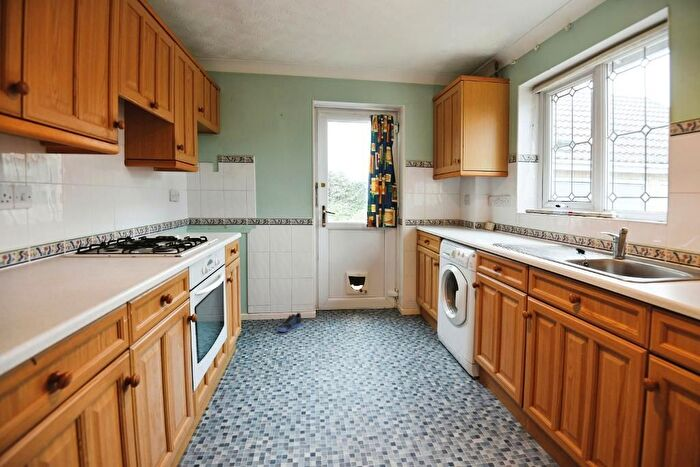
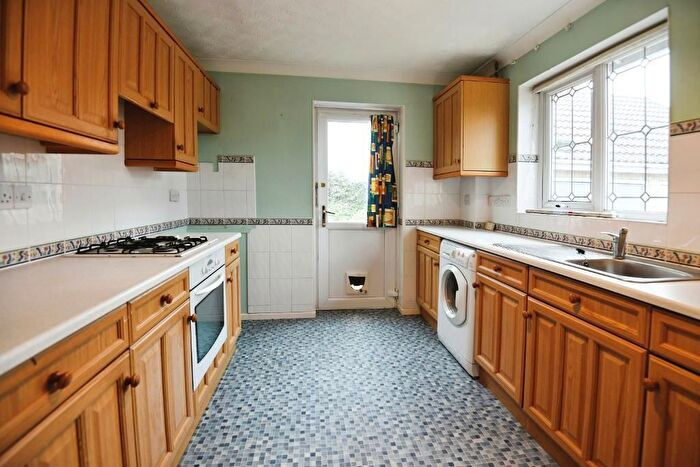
- sneaker (289, 322)
